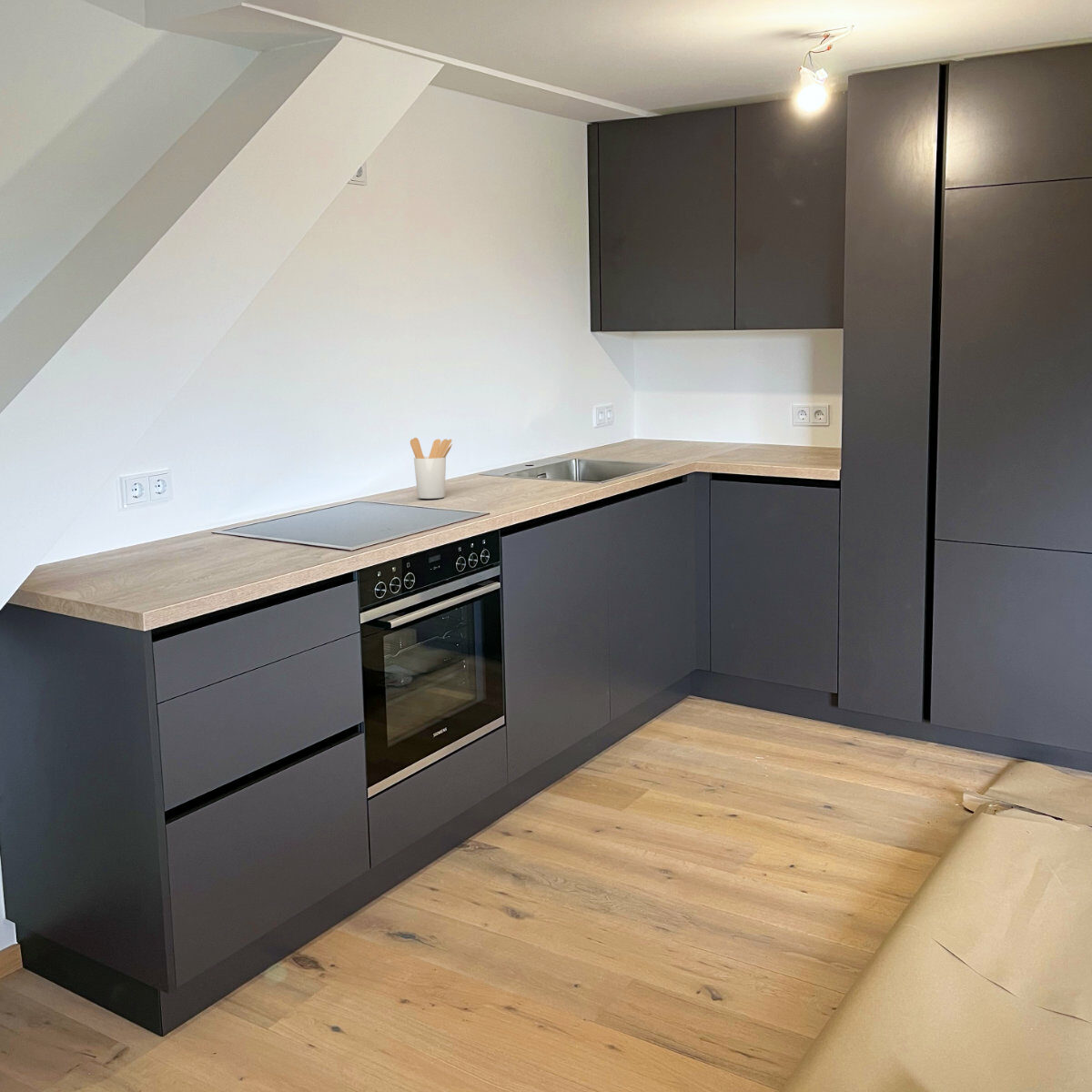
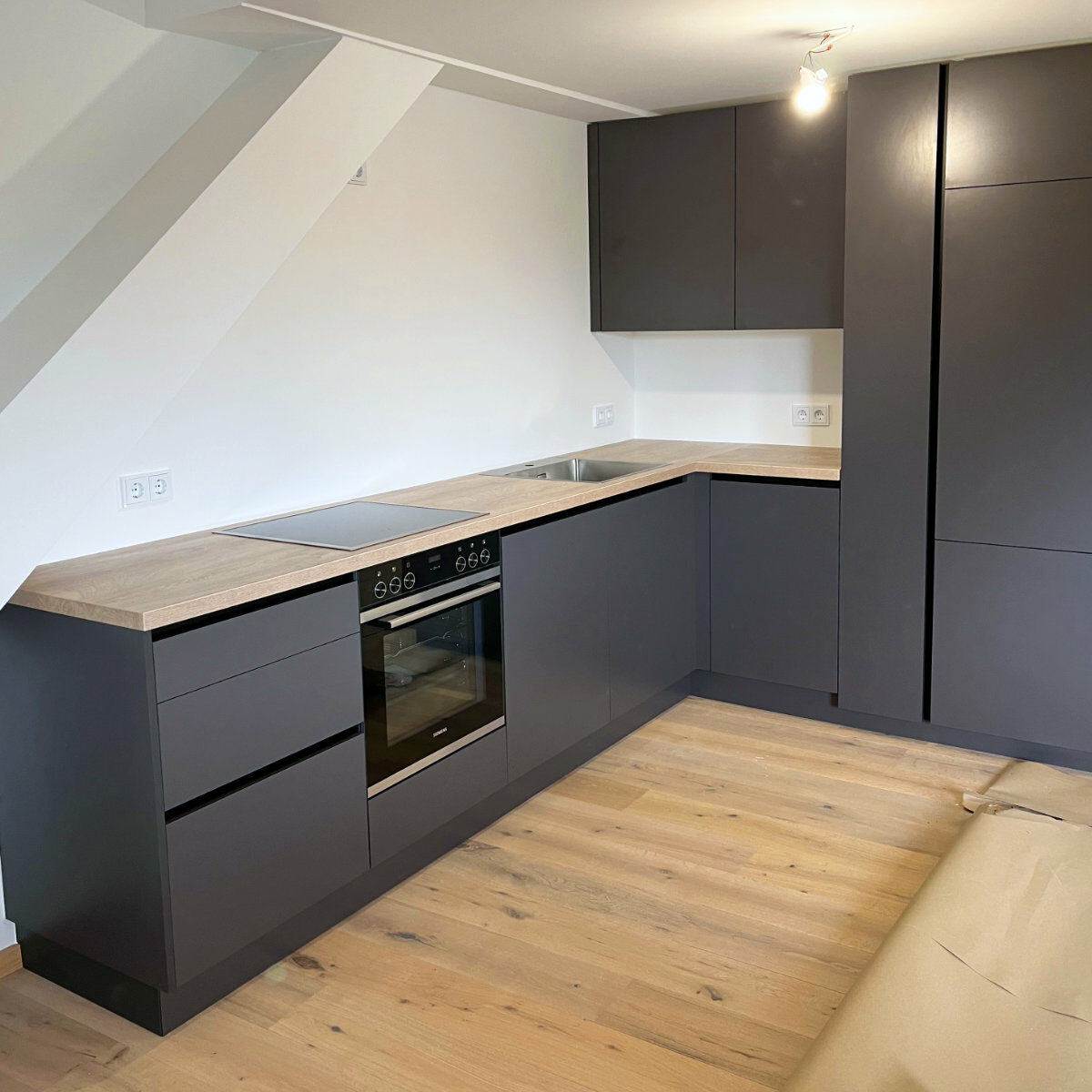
- utensil holder (434, 467)
